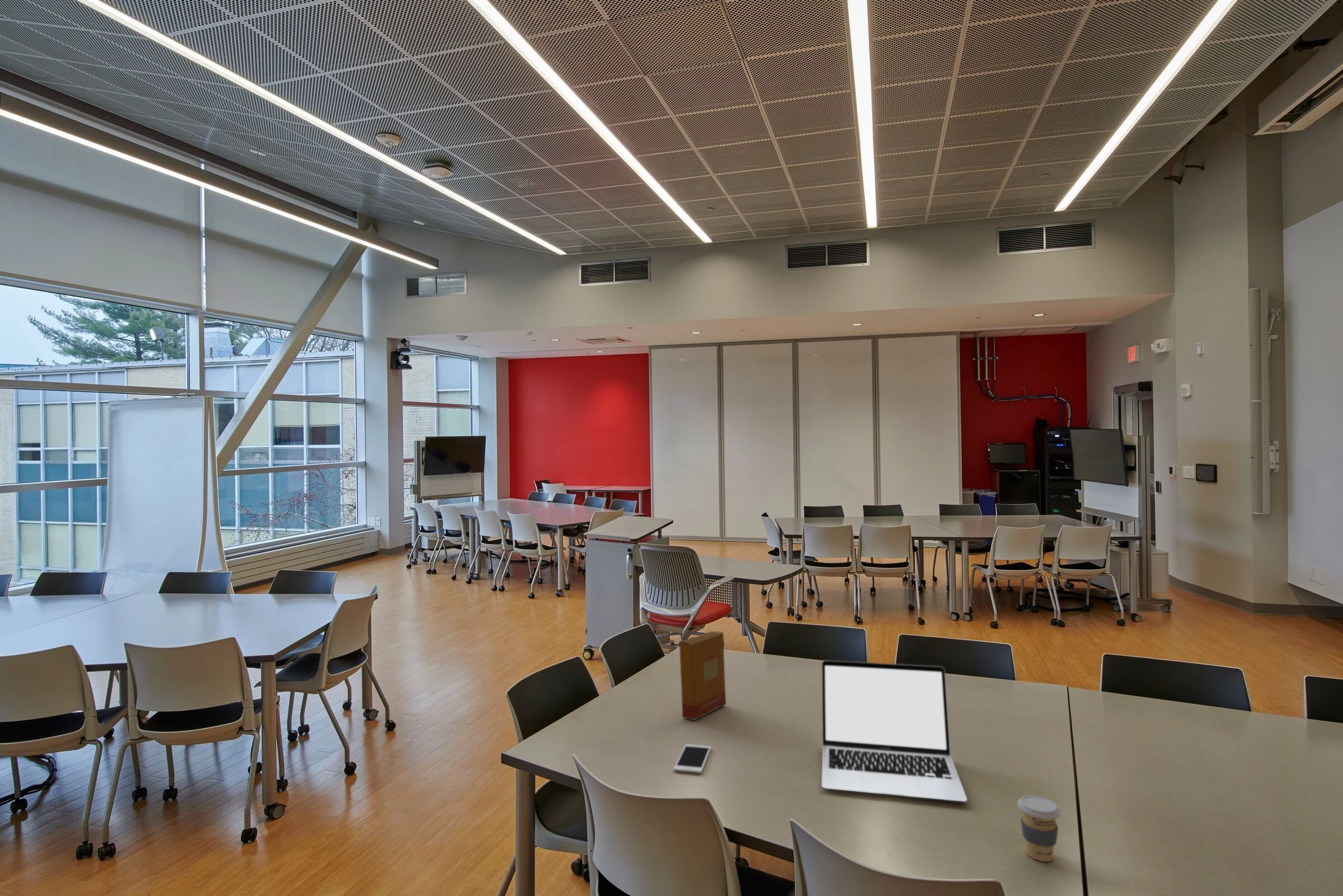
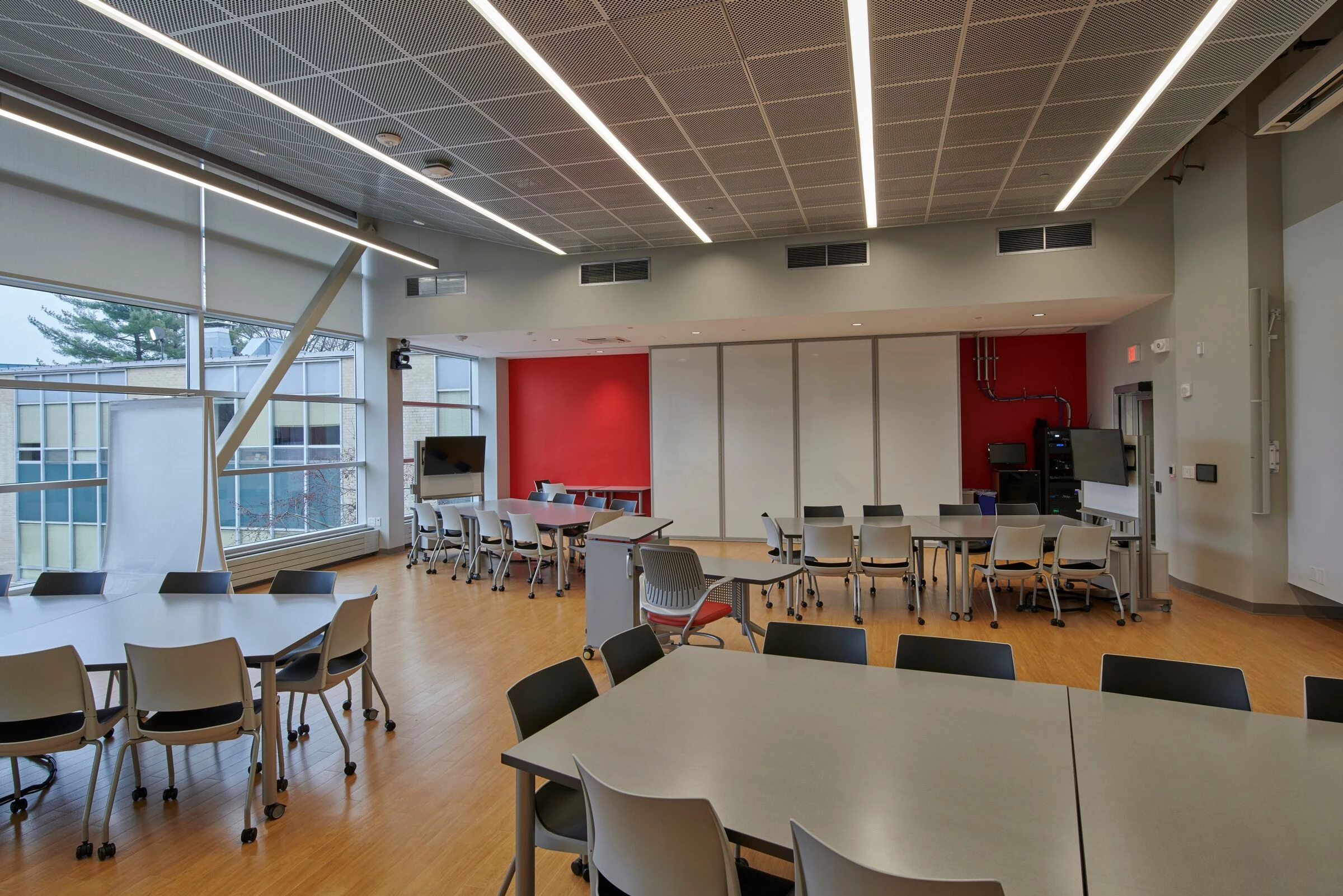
- coffee cup (1039, 829)
- laptop (887, 724)
- product box (703, 674)
- cell phone (693, 758)
